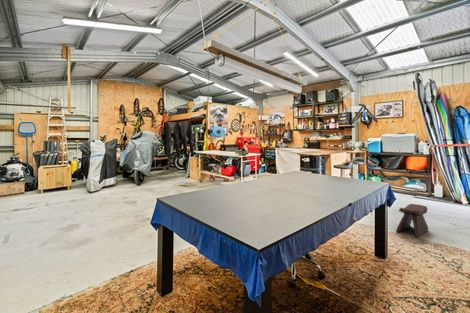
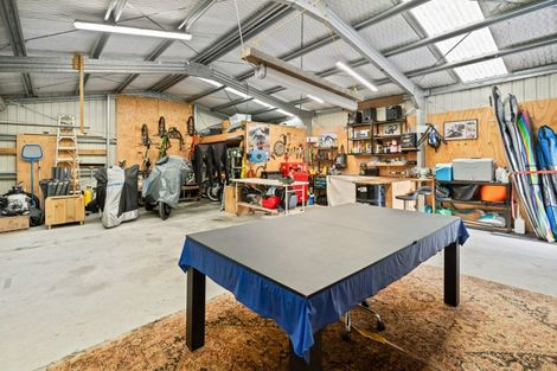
- stool (412, 218)
